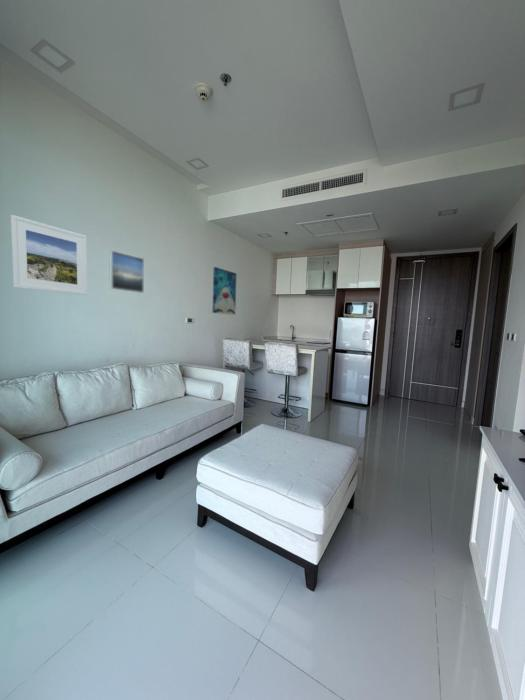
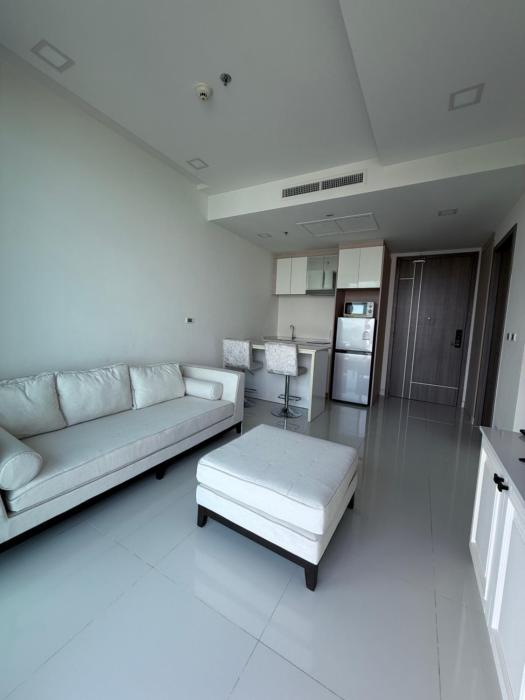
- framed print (127, 273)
- wall art (225, 292)
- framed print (53, 259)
